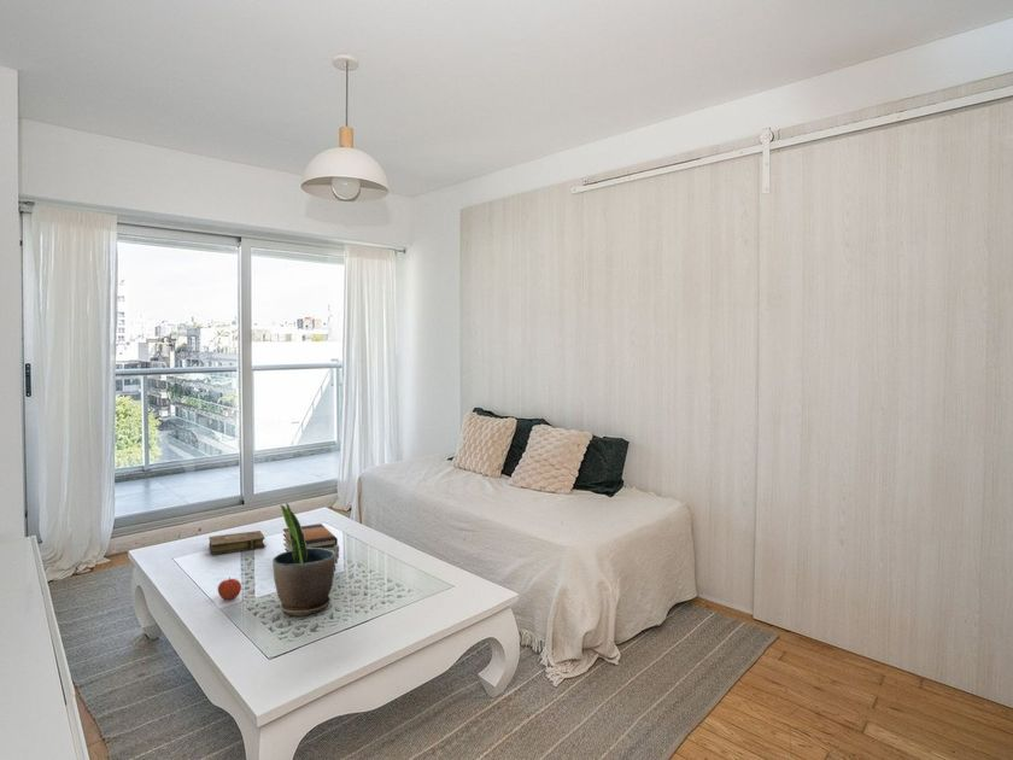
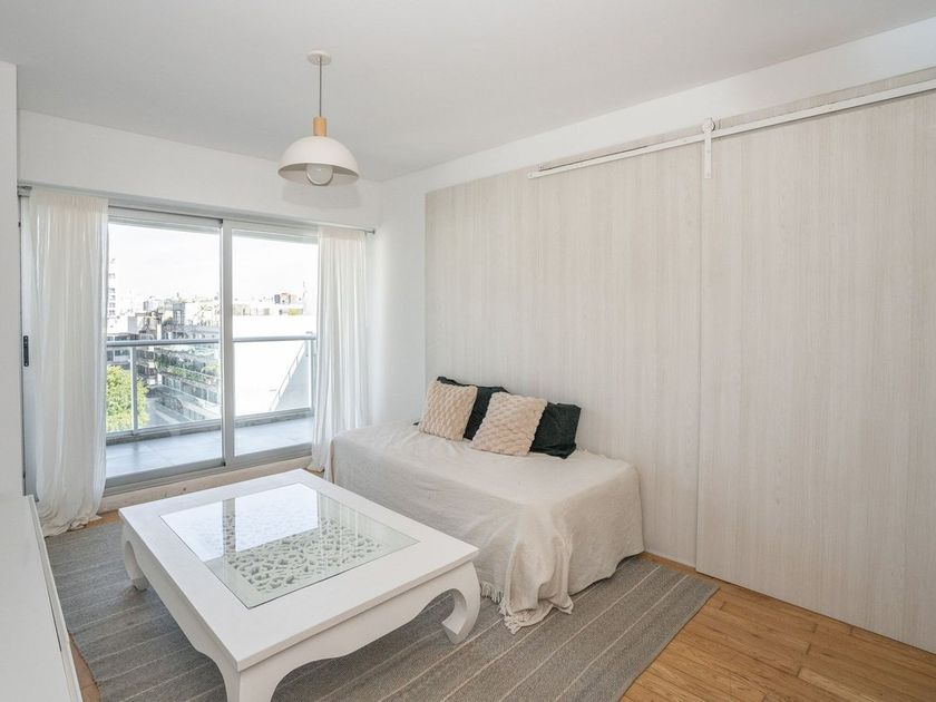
- apple (229, 587)
- book (236, 540)
- potted plant (304, 553)
- book stack (310, 546)
